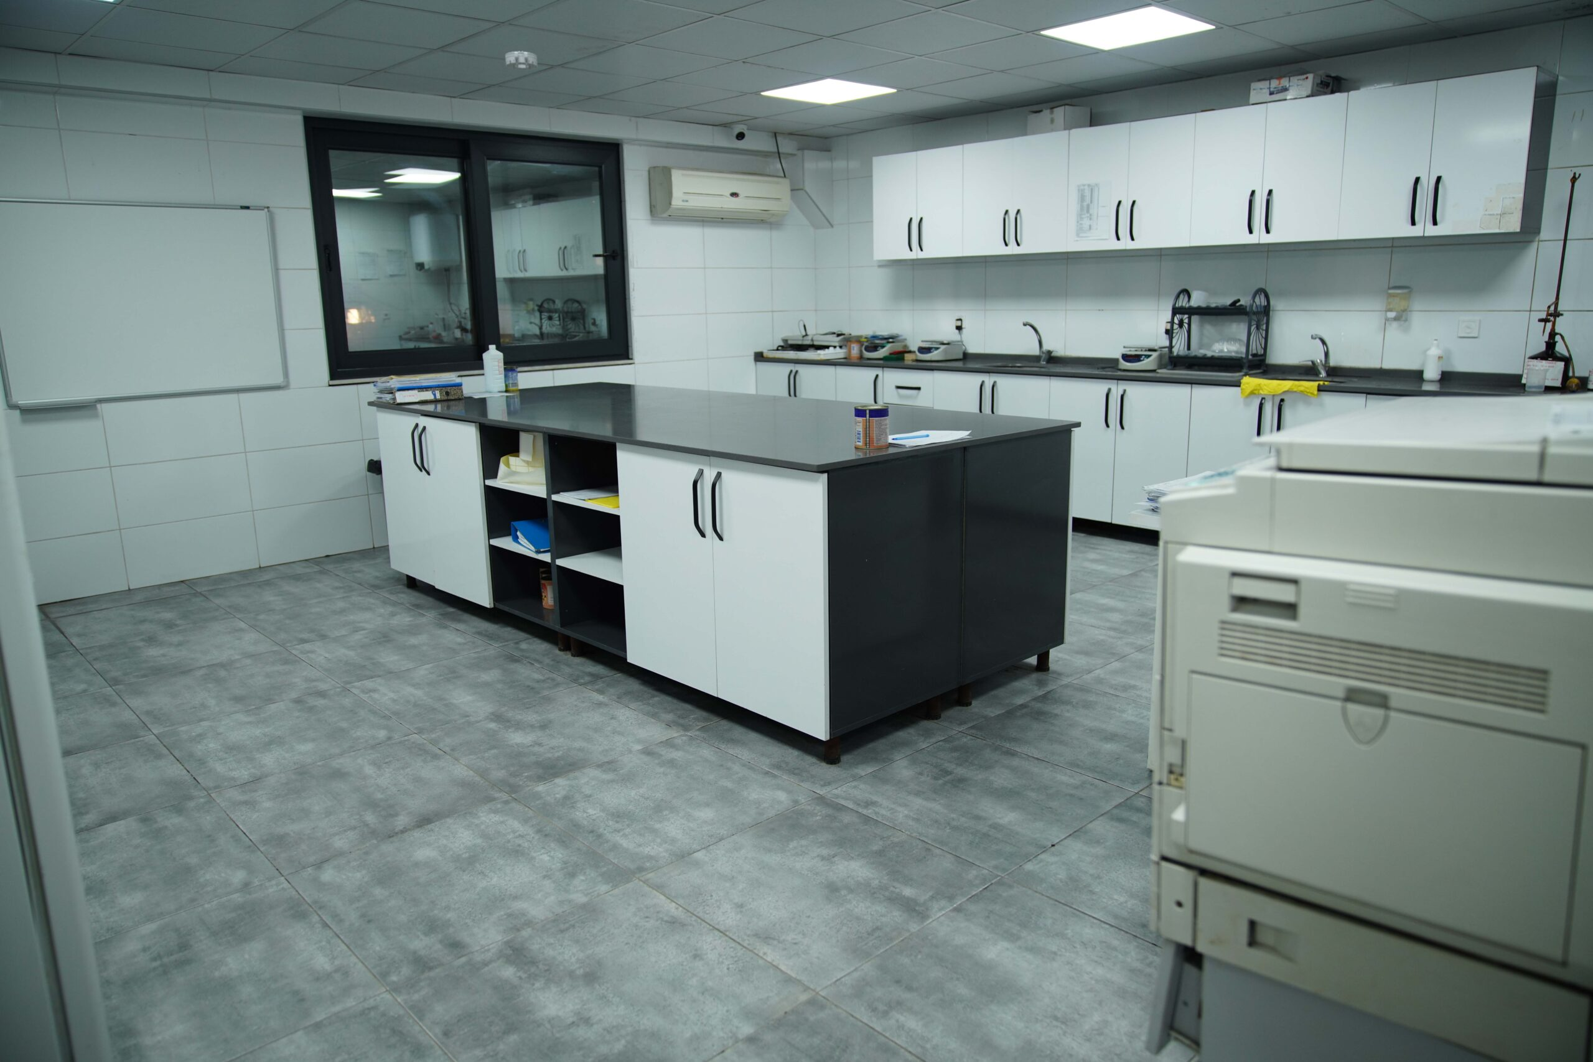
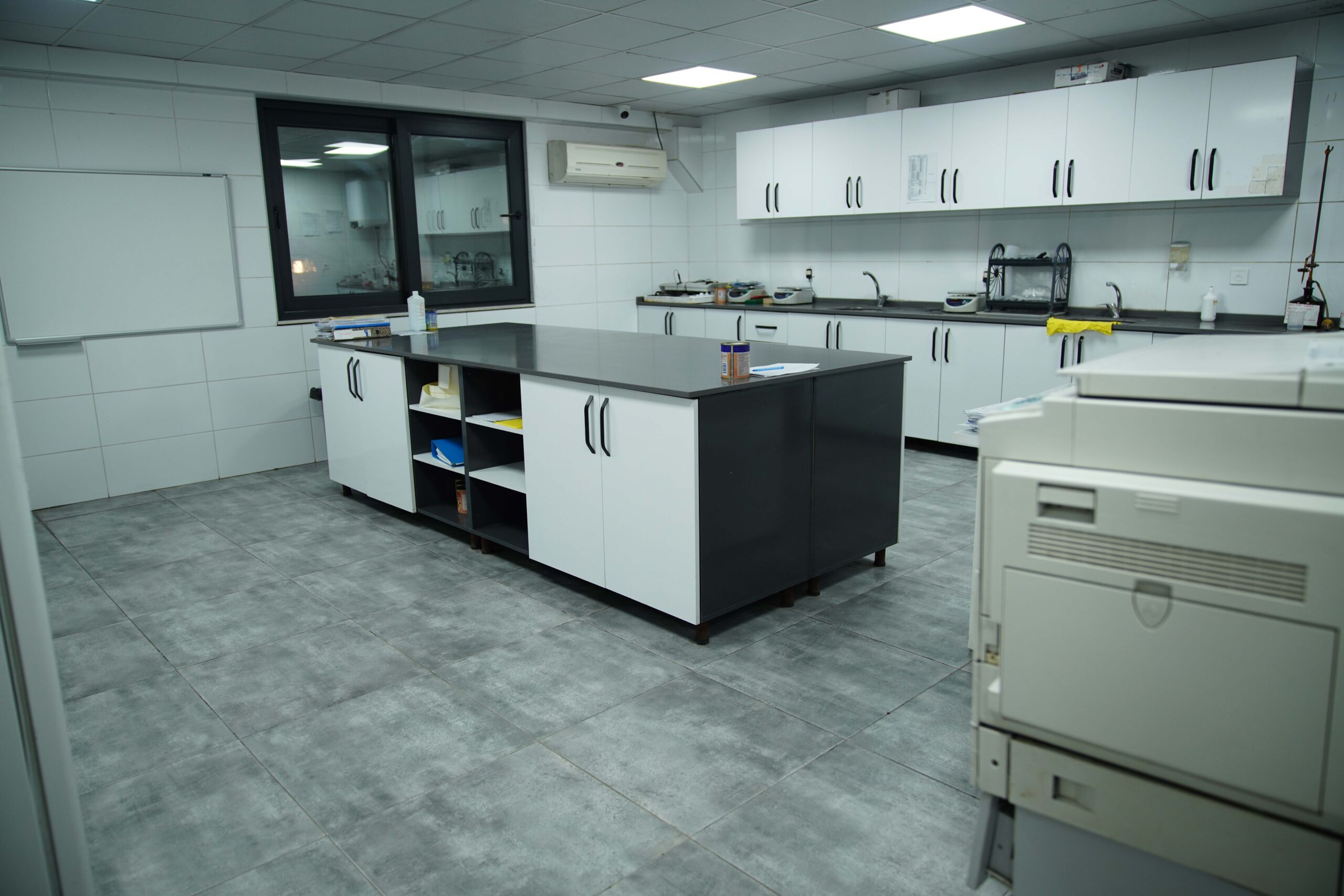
- smoke detector (520, 59)
